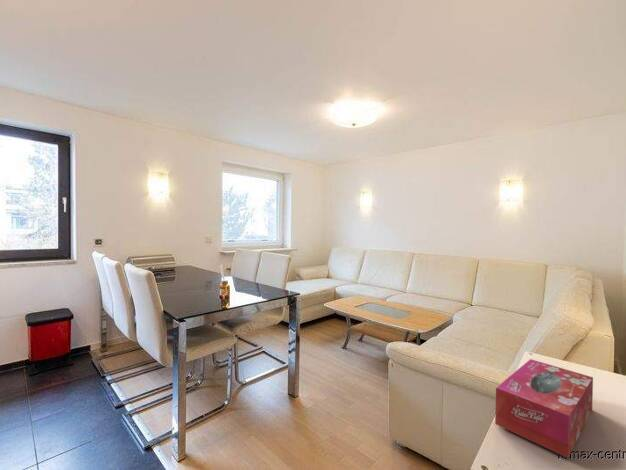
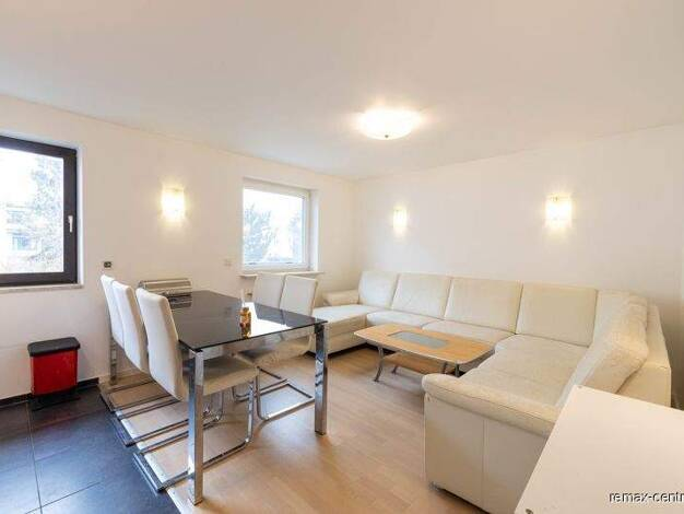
- tissue box (545, 399)
